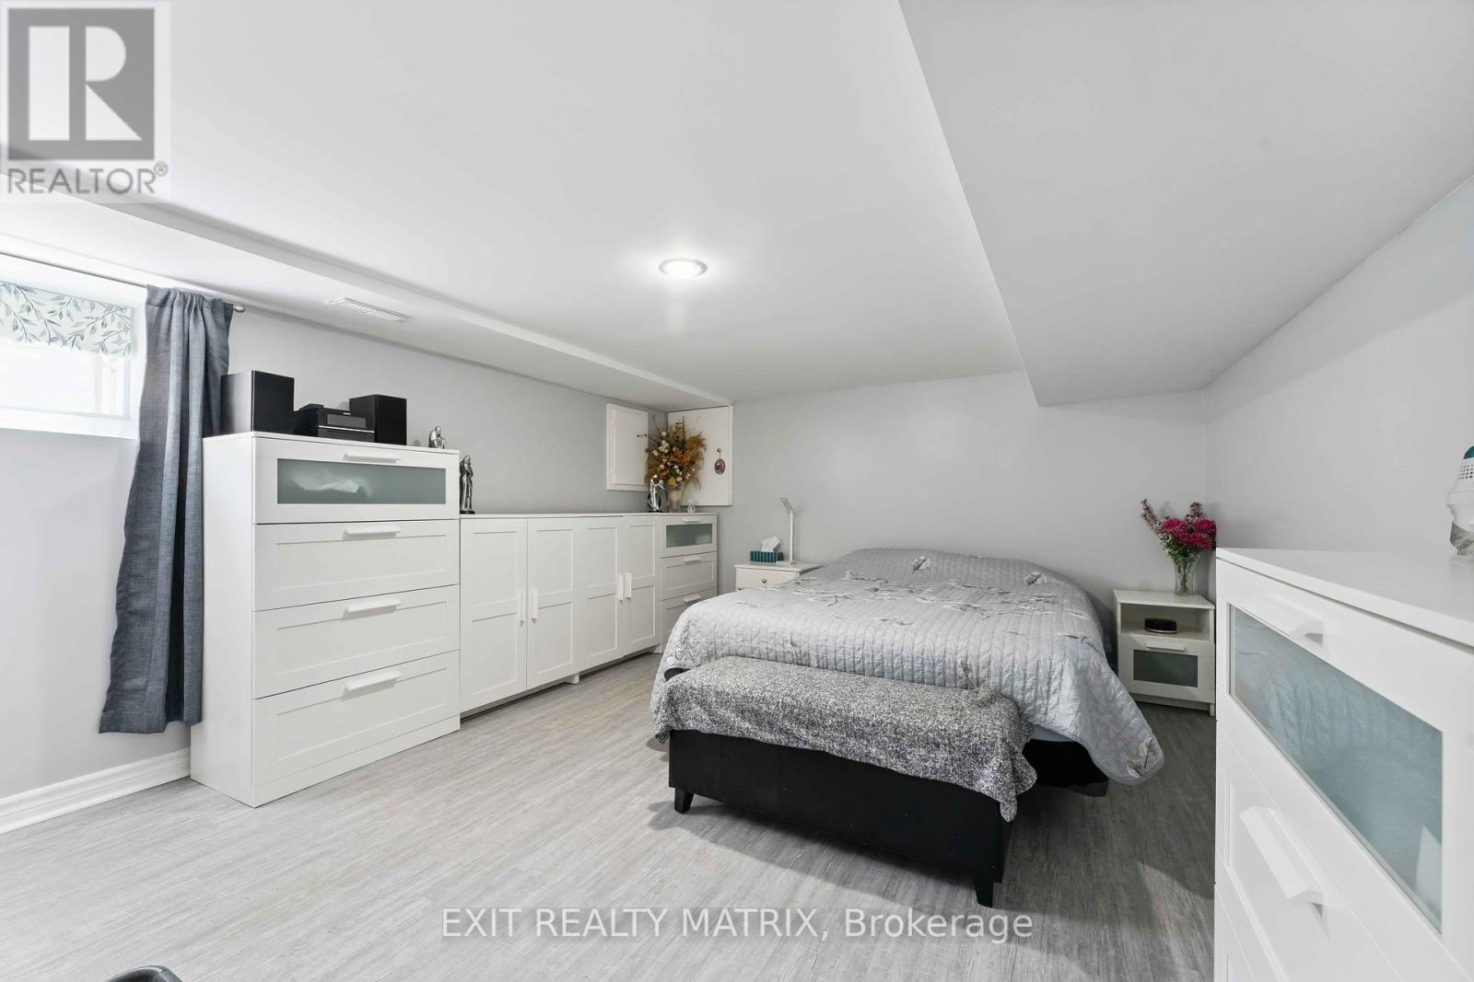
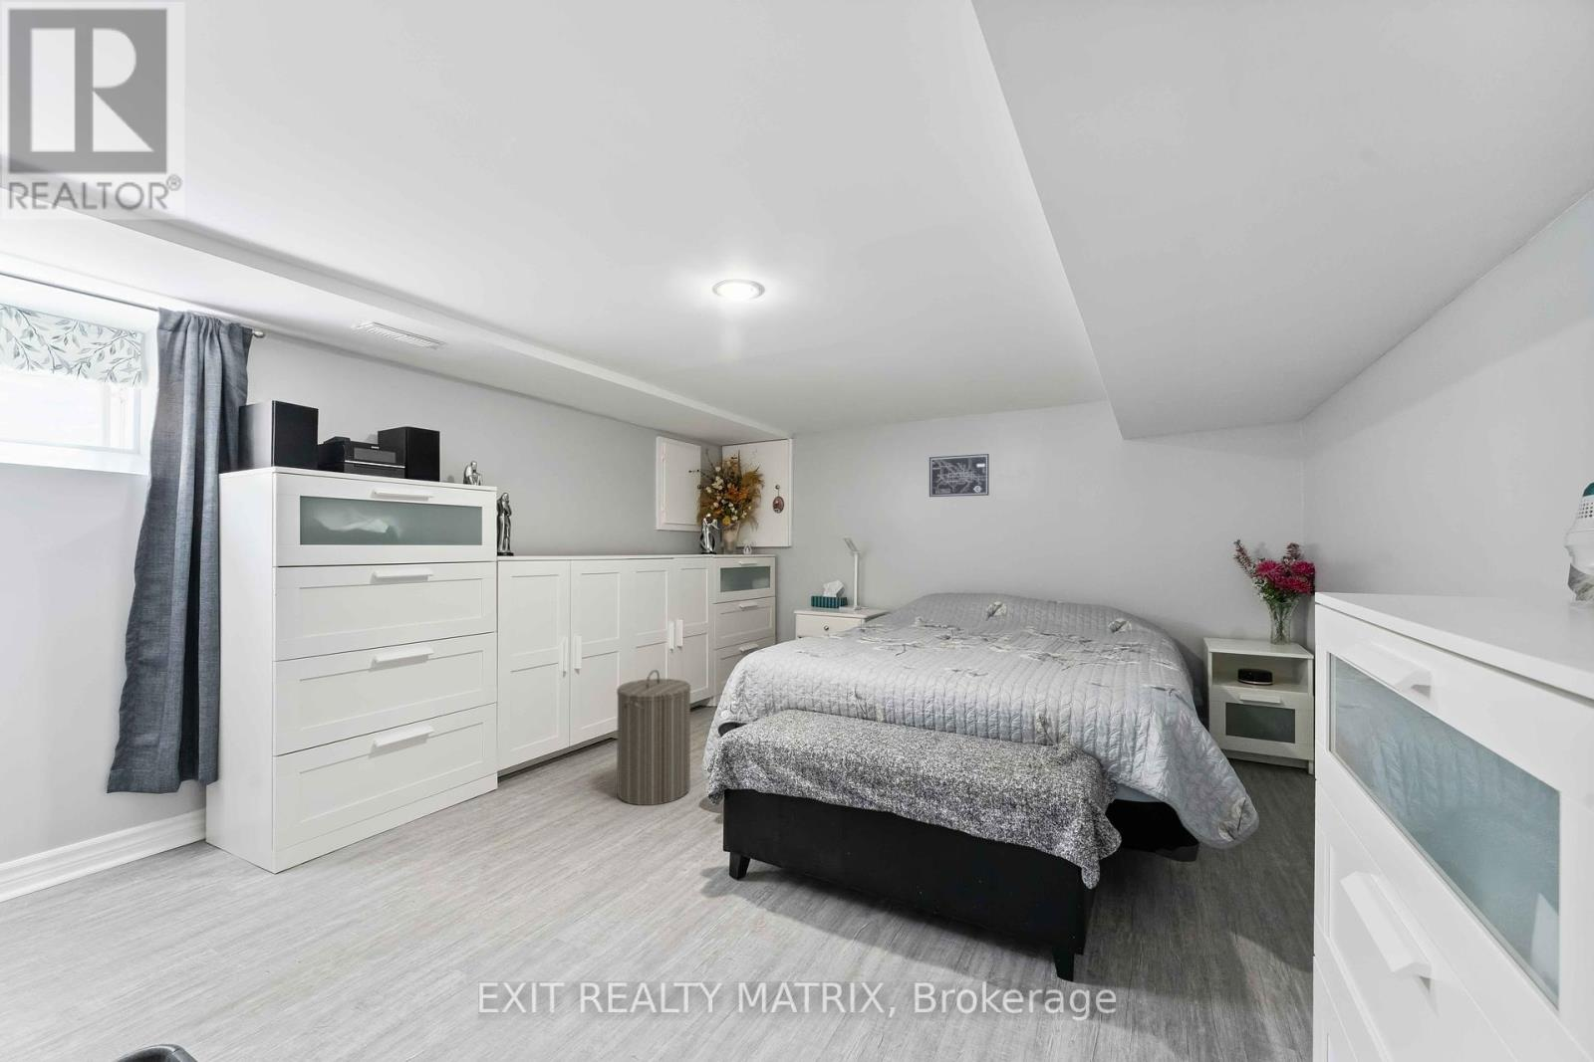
+ wall art (958, 475)
+ laundry hamper (653, 730)
